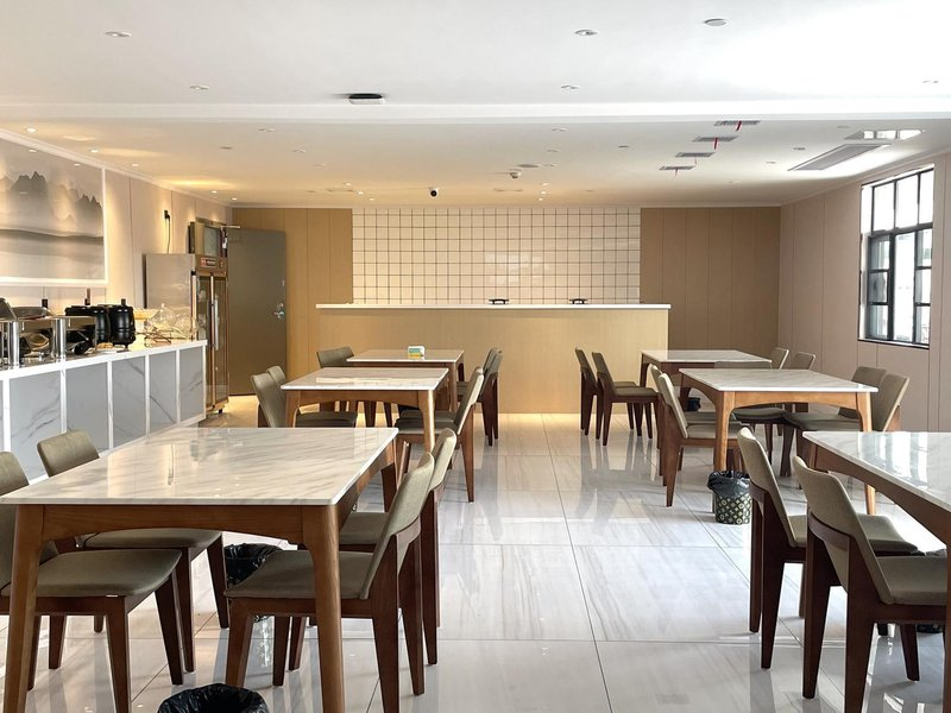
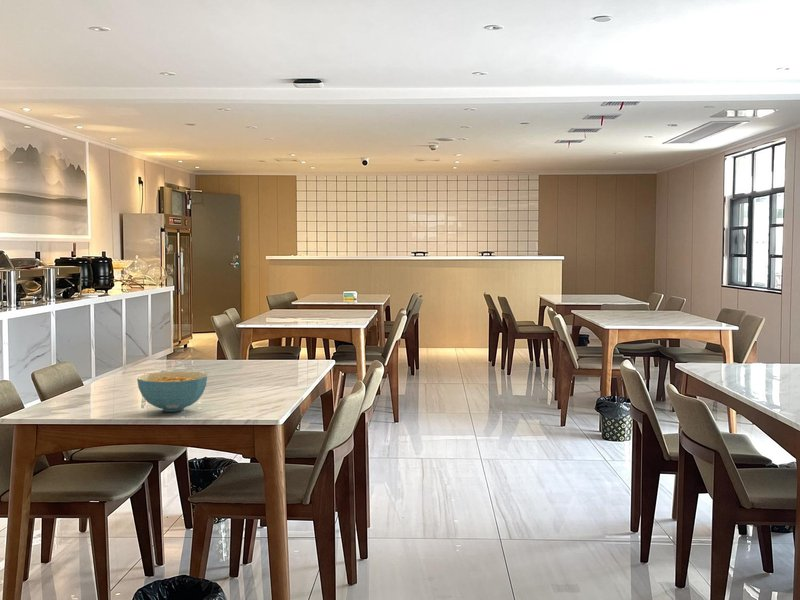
+ cereal bowl (173, 392)
